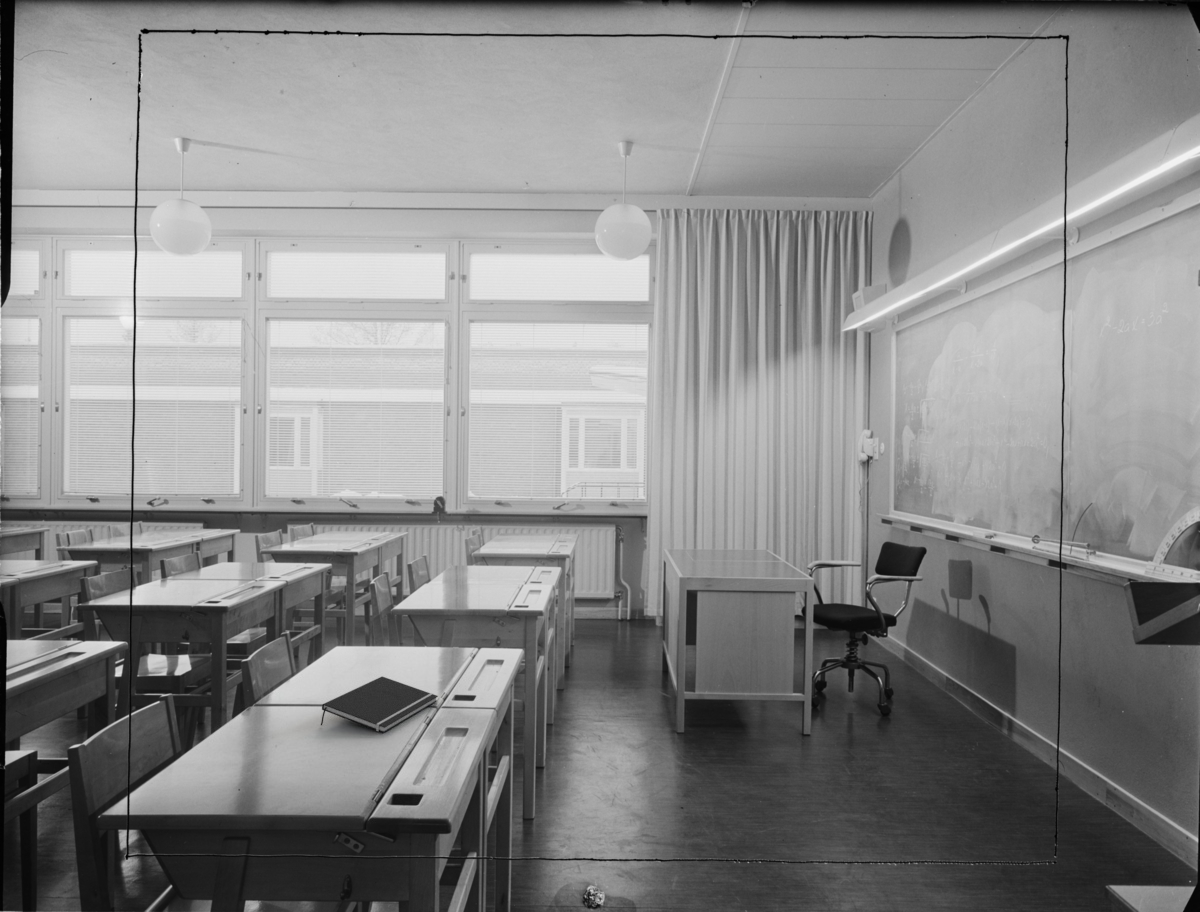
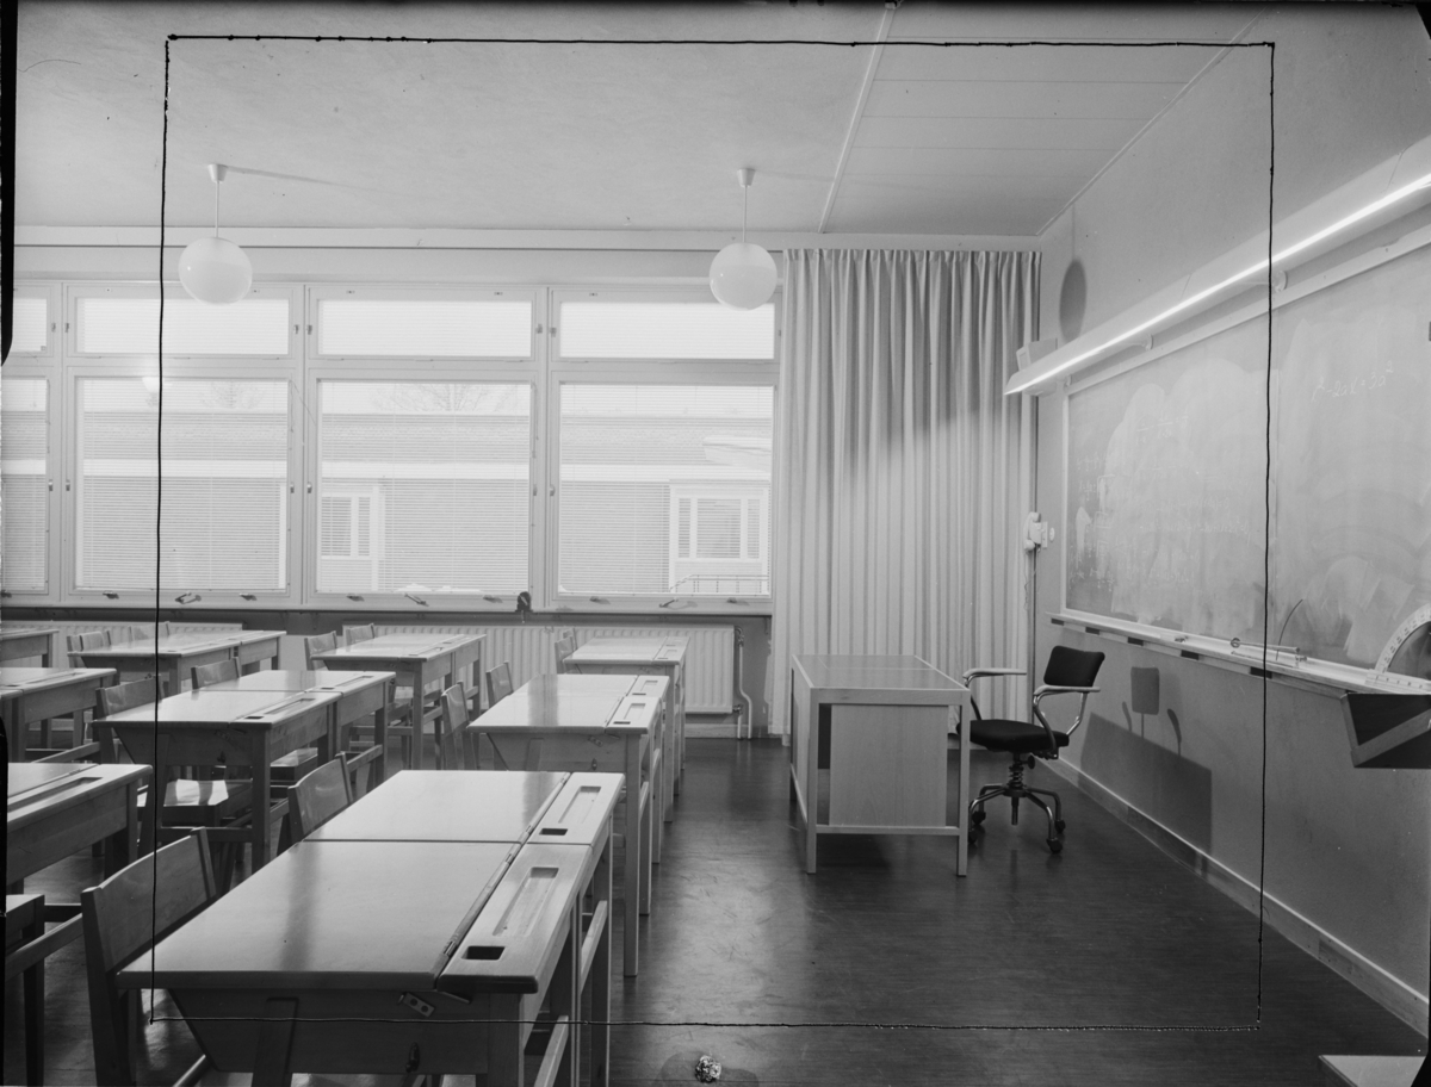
- notepad (382, 702)
